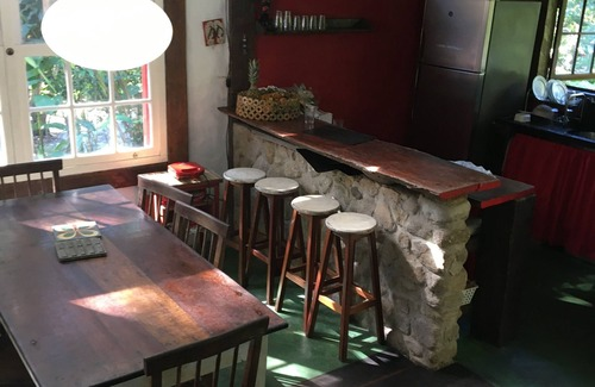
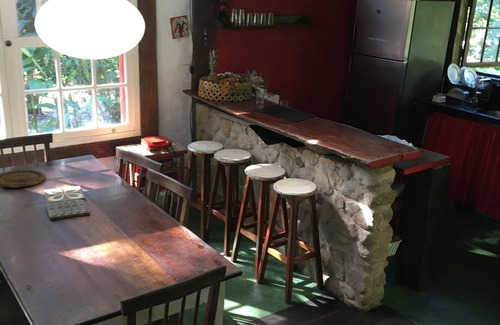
+ plate (19, 178)
